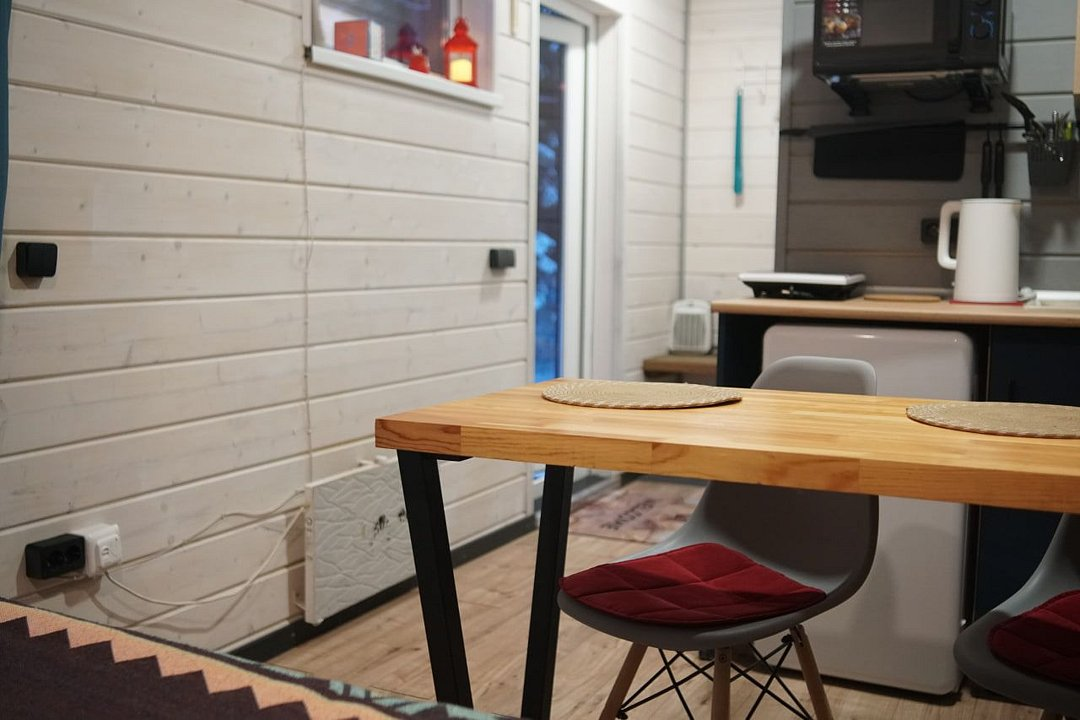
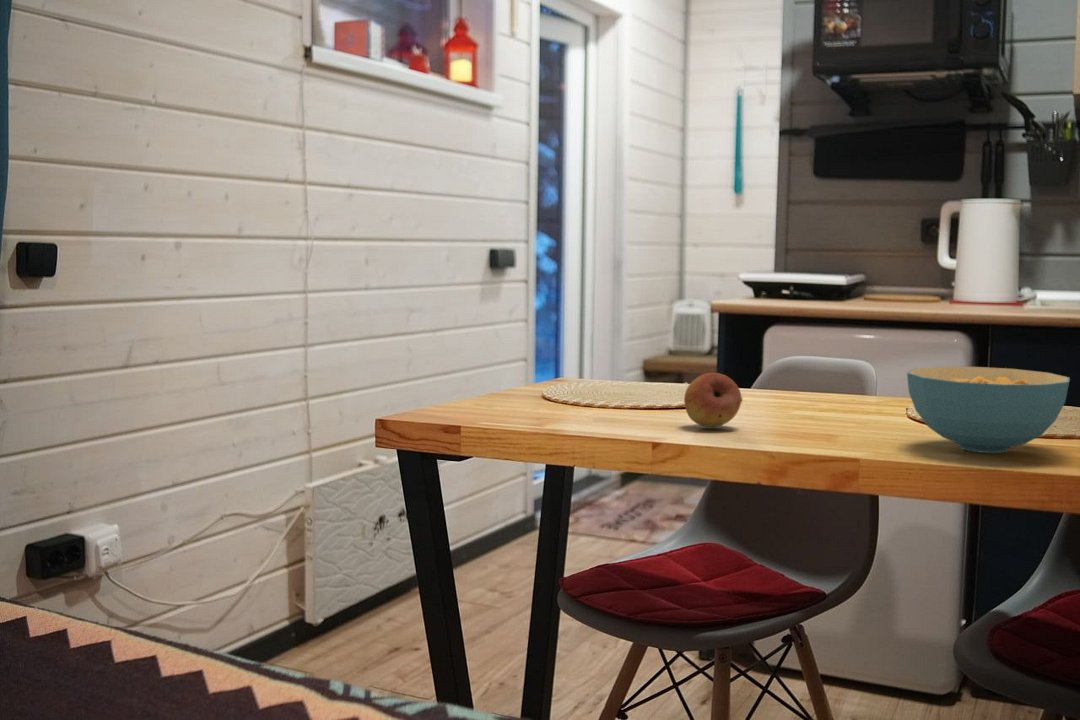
+ fruit (712, 399)
+ cereal bowl (985, 412)
